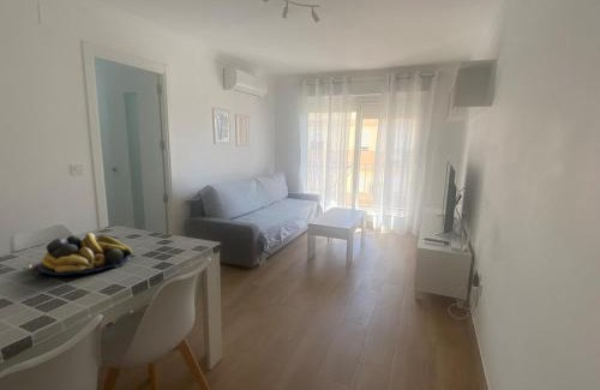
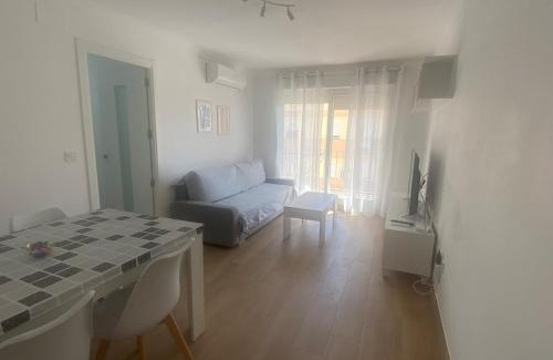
- fruit bowl (86, 248)
